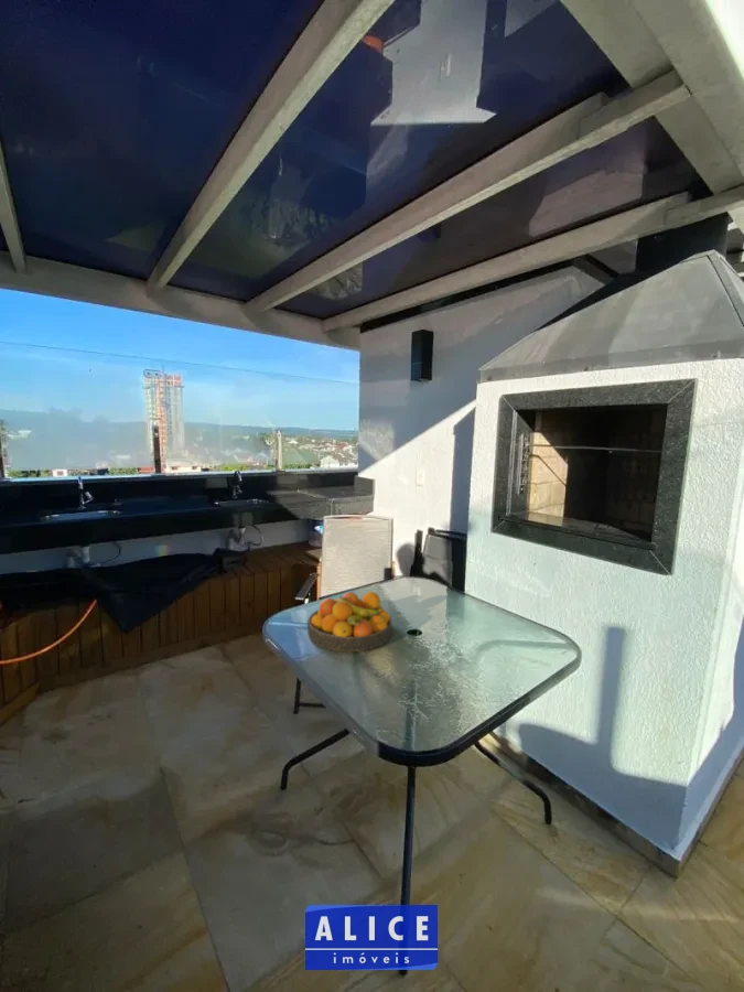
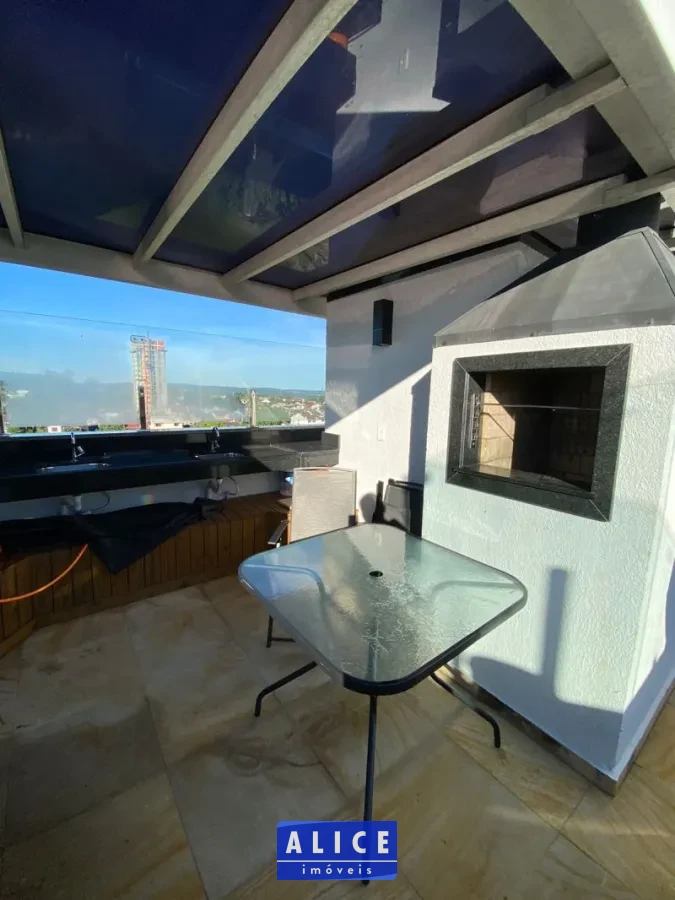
- fruit bowl (349, 613)
